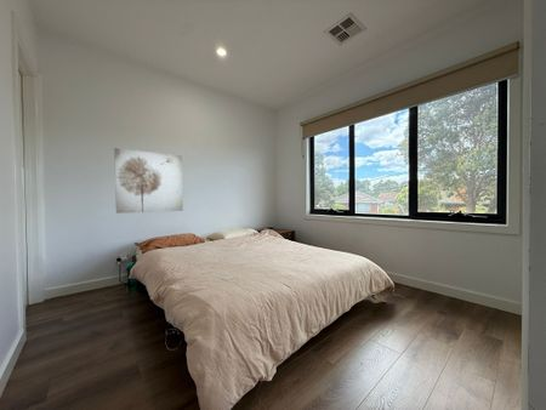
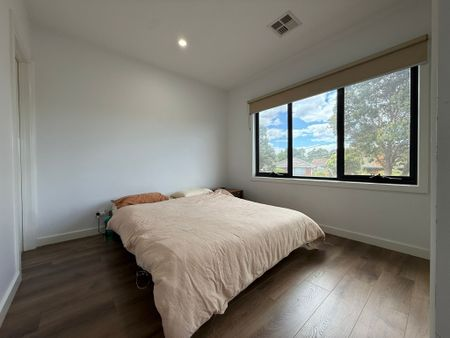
- wall art (150, 182)
